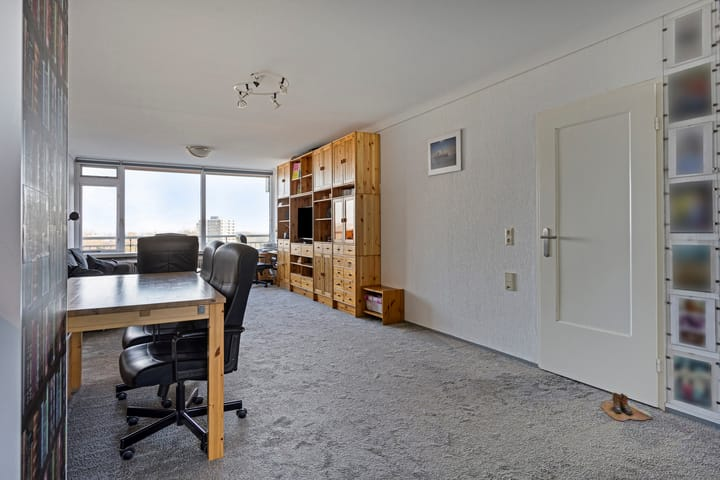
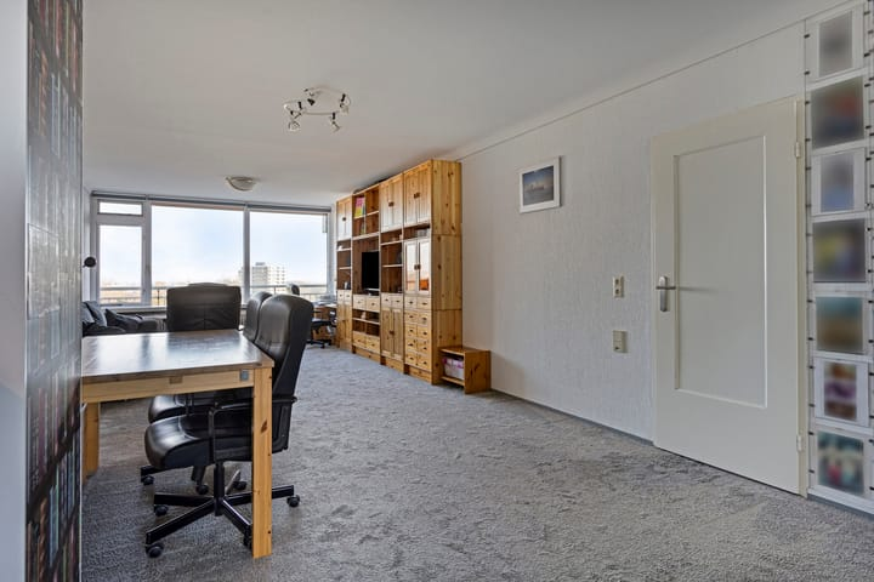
- boots (623, 404)
